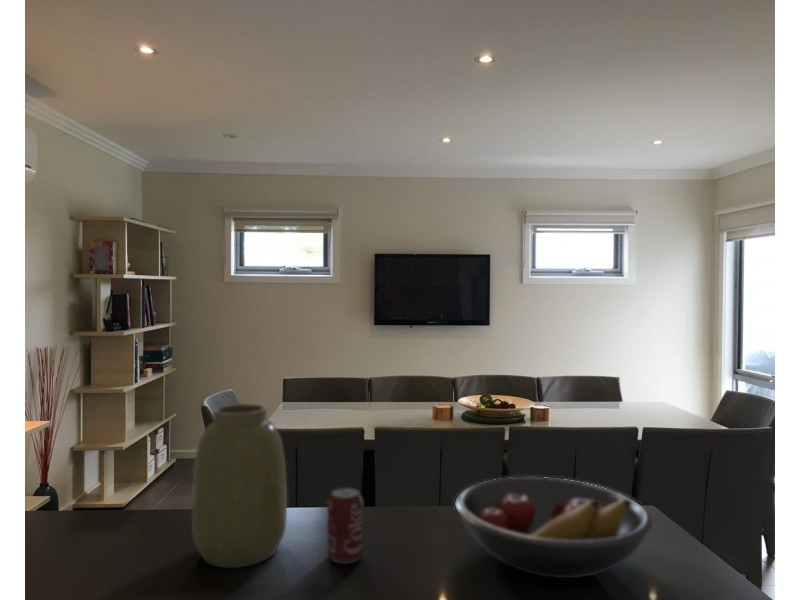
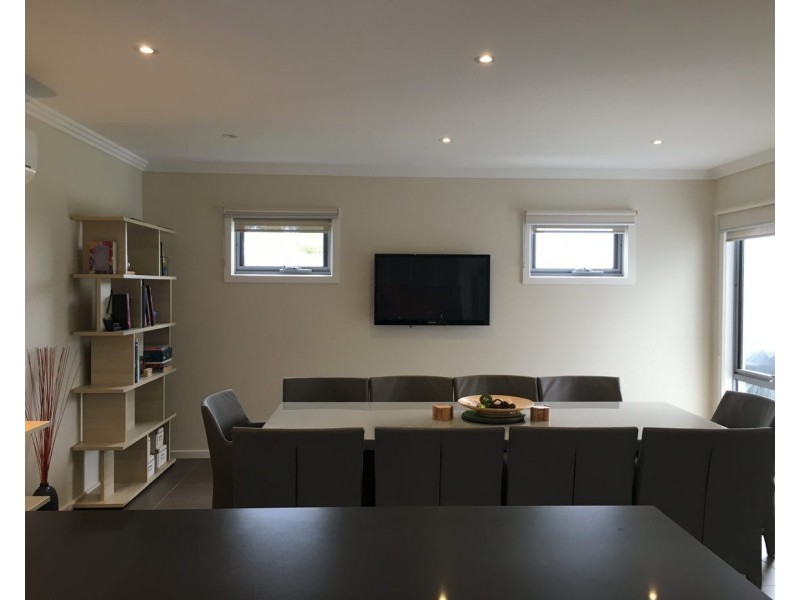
- beverage can (345, 524)
- vase (240, 480)
- fruit bowl (549, 524)
